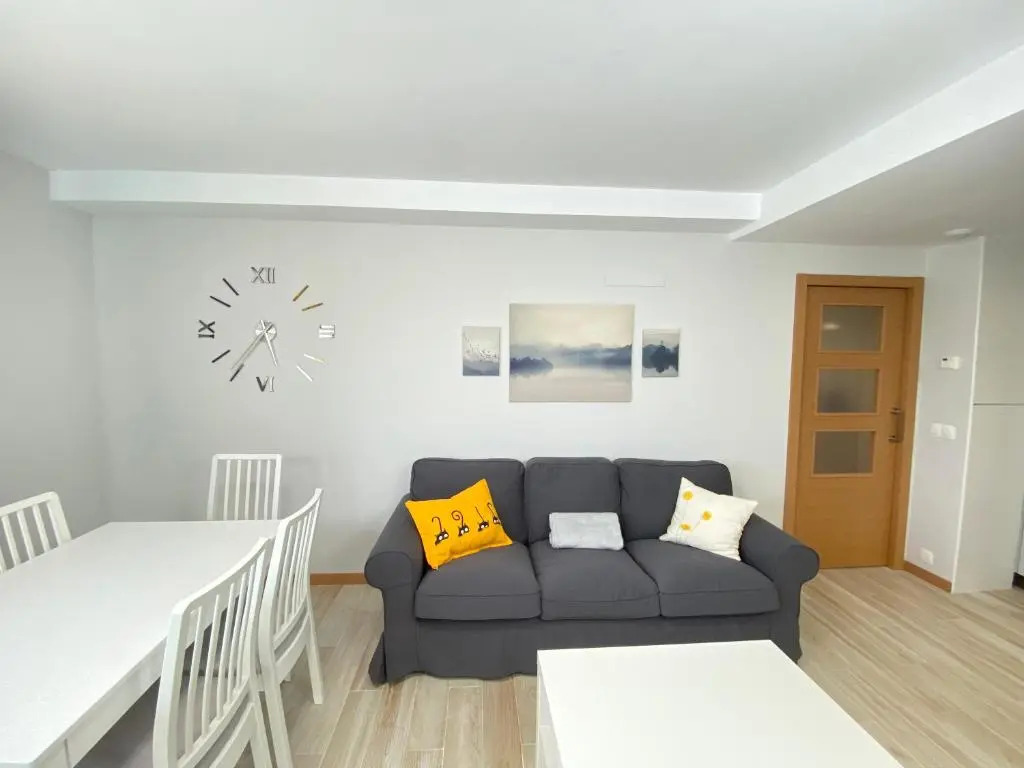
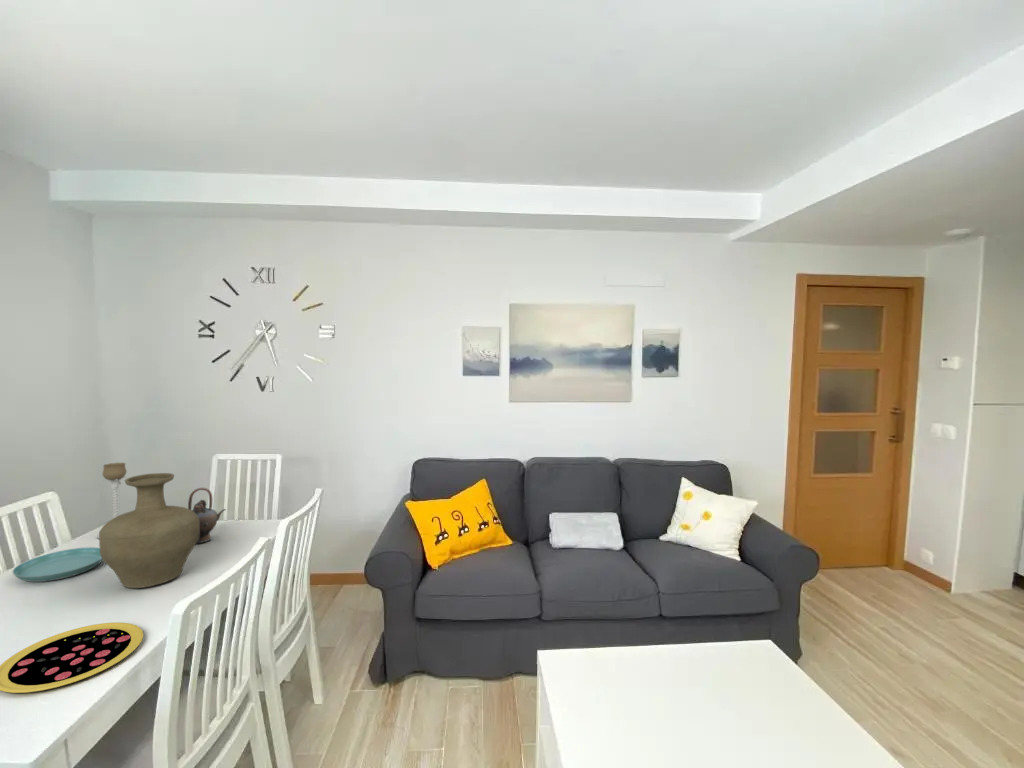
+ saucer (62, 565)
+ pizza (73, 654)
+ teapot (204, 514)
+ vase (151, 528)
+ candle holder (115, 499)
